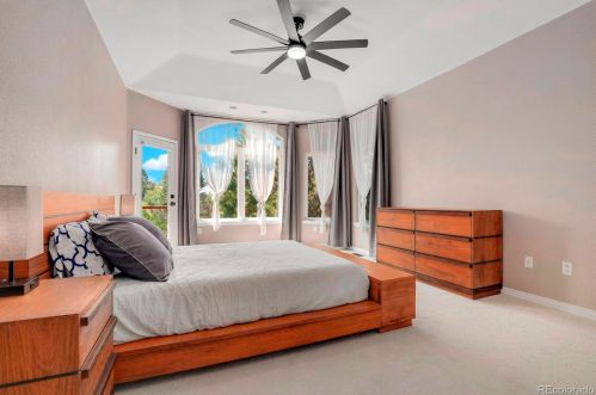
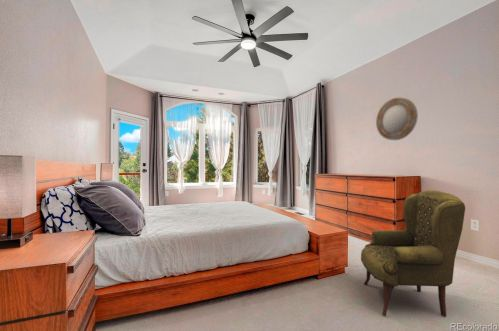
+ home mirror (395, 119)
+ armchair (402, 245)
